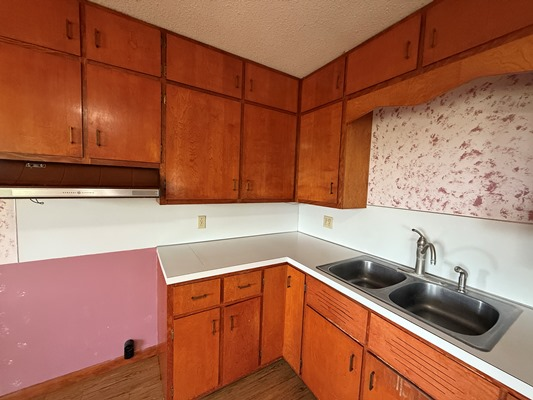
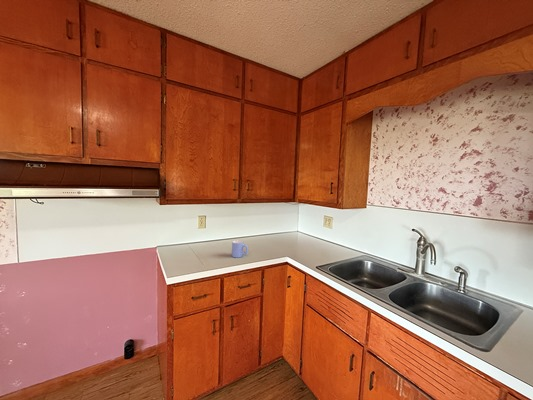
+ mug (239, 249)
